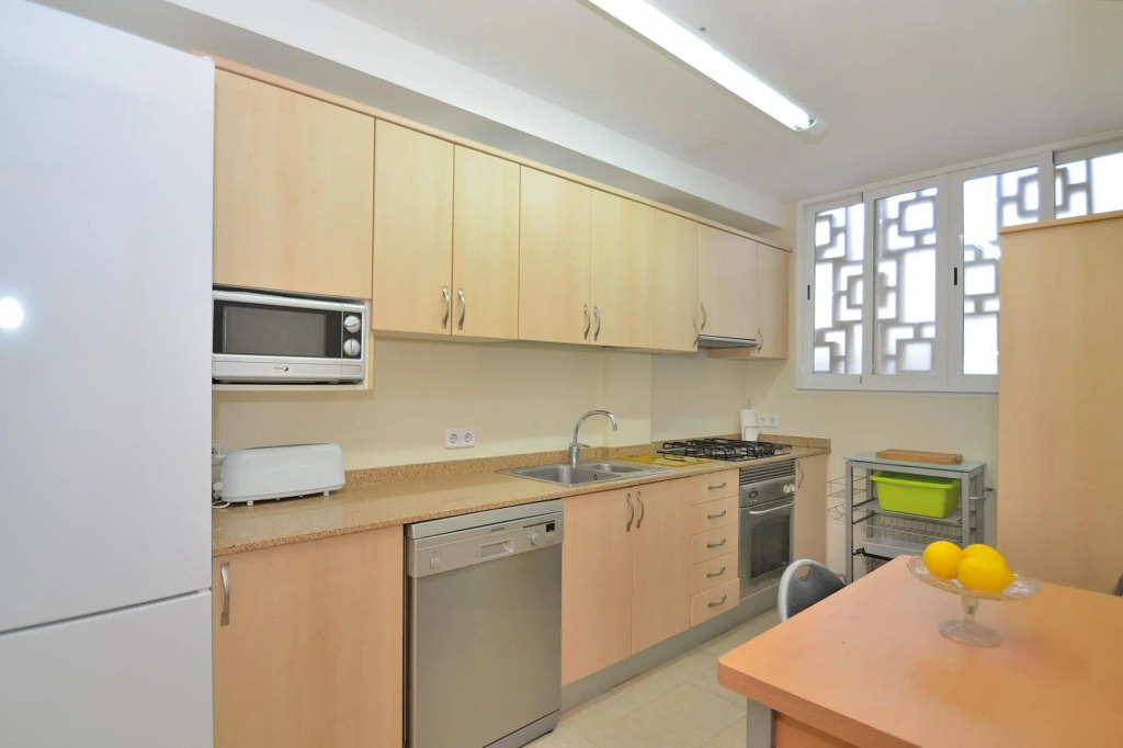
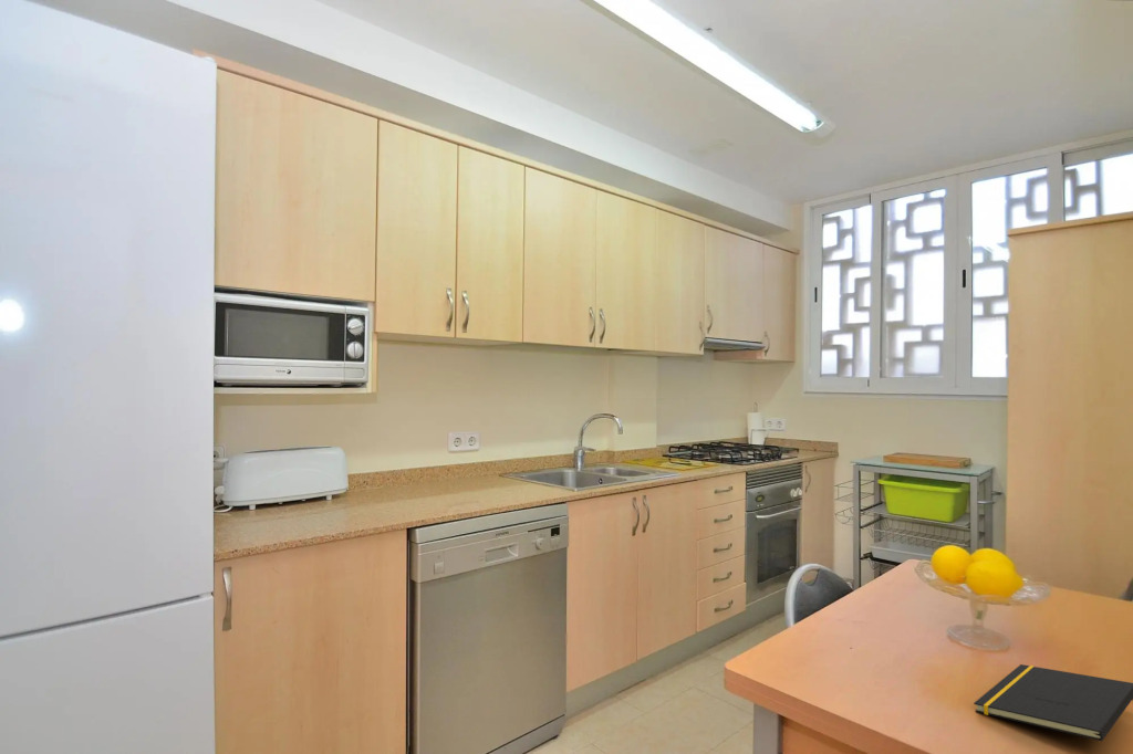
+ notepad (1056, 698)
